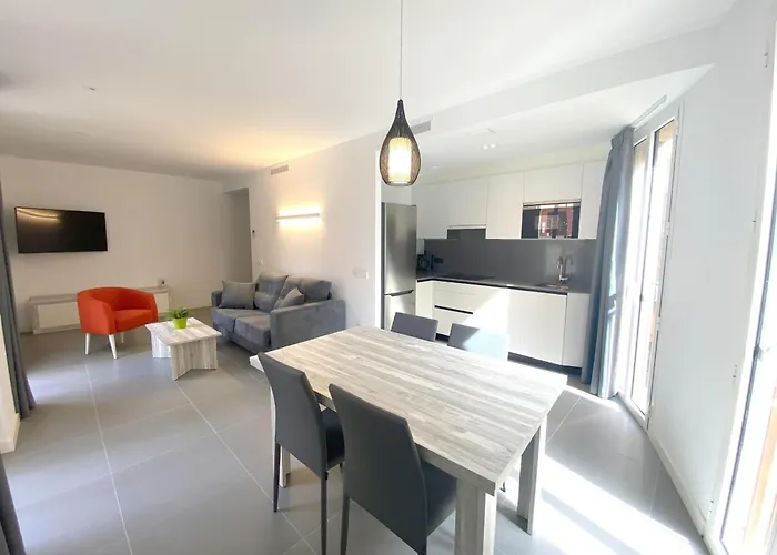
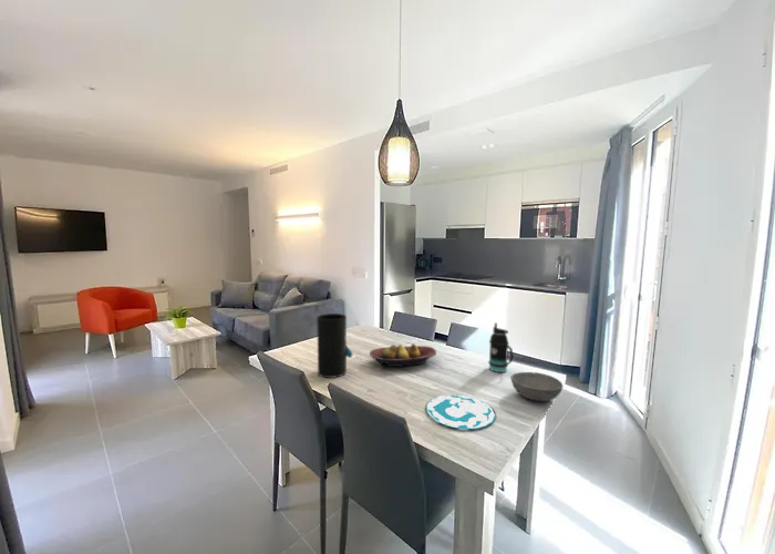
+ bottle (502, 347)
+ fruit bowl (403, 352)
+ vase (333, 343)
+ plate (459, 407)
+ bowl (535, 388)
